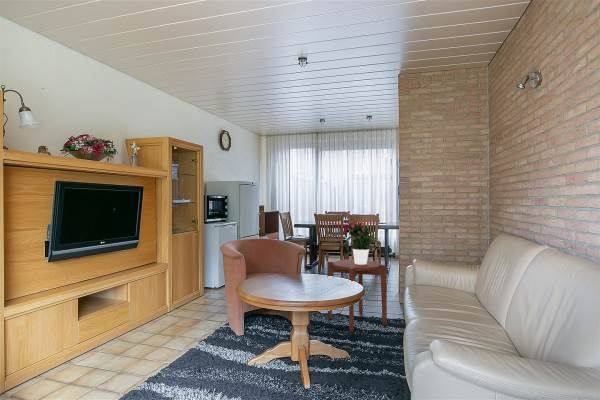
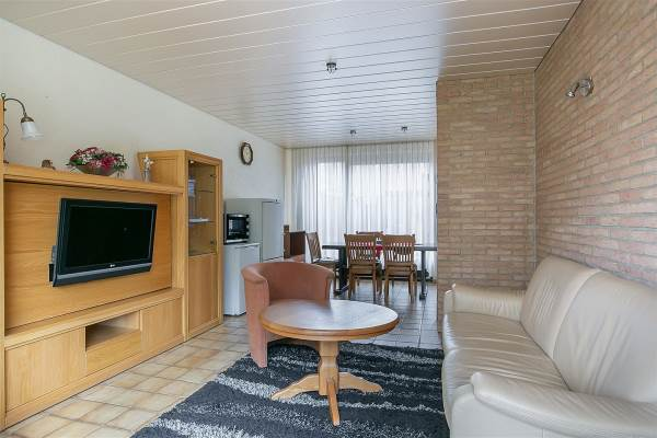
- potted flower (359, 241)
- side table (362, 298)
